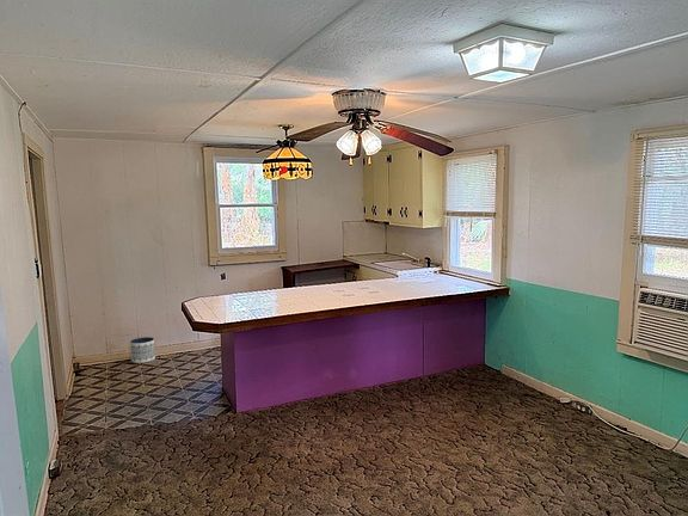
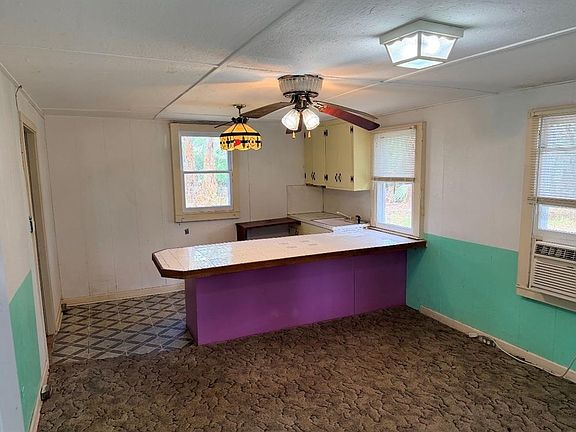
- planter (142, 350)
